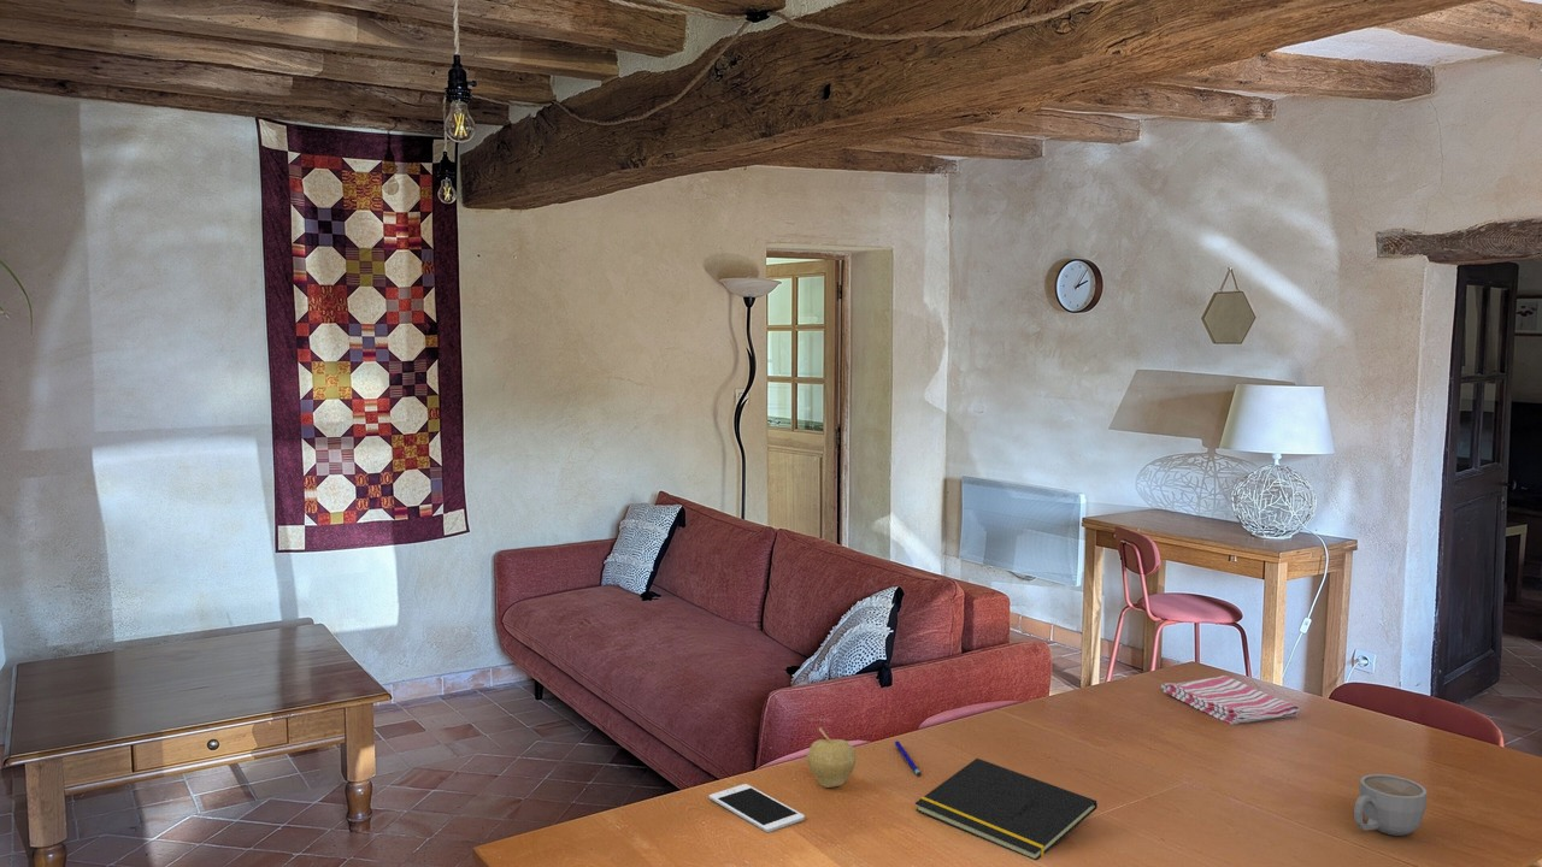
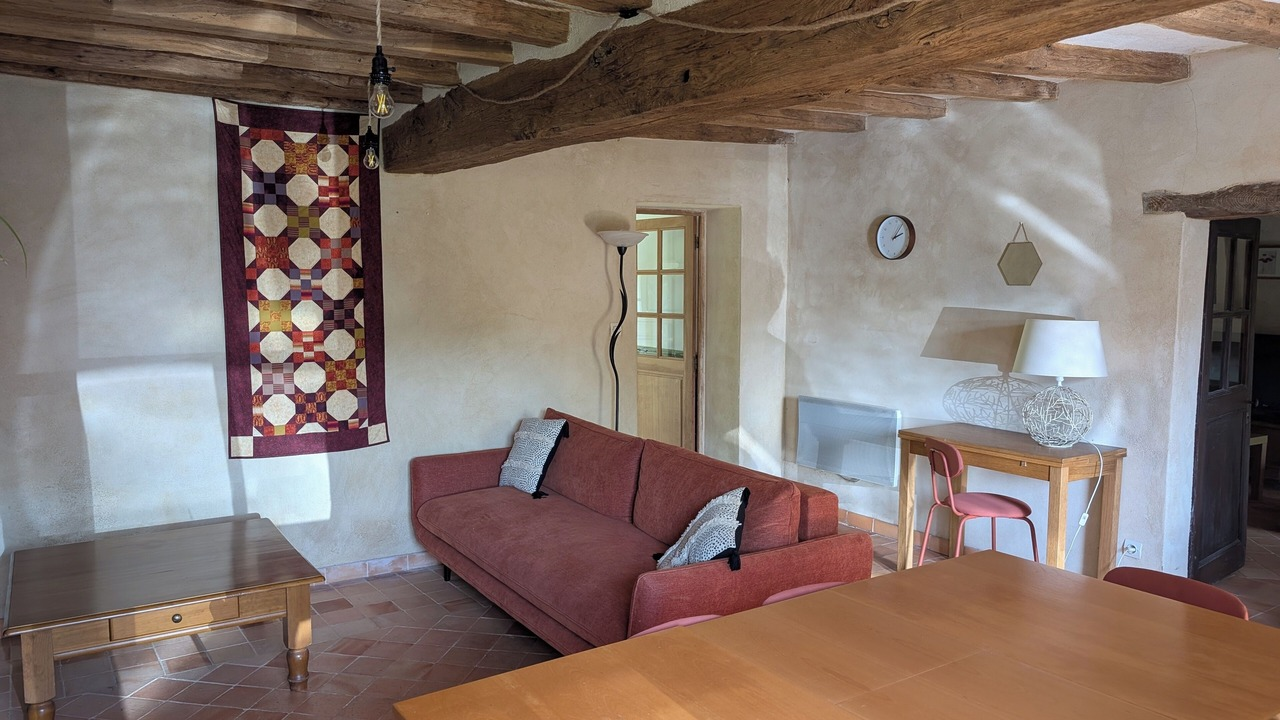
- dish towel (1228, 696)
- mug (1384, 808)
- pen (907, 757)
- cell phone (755, 807)
- fruit (831, 756)
- notepad (1004, 806)
